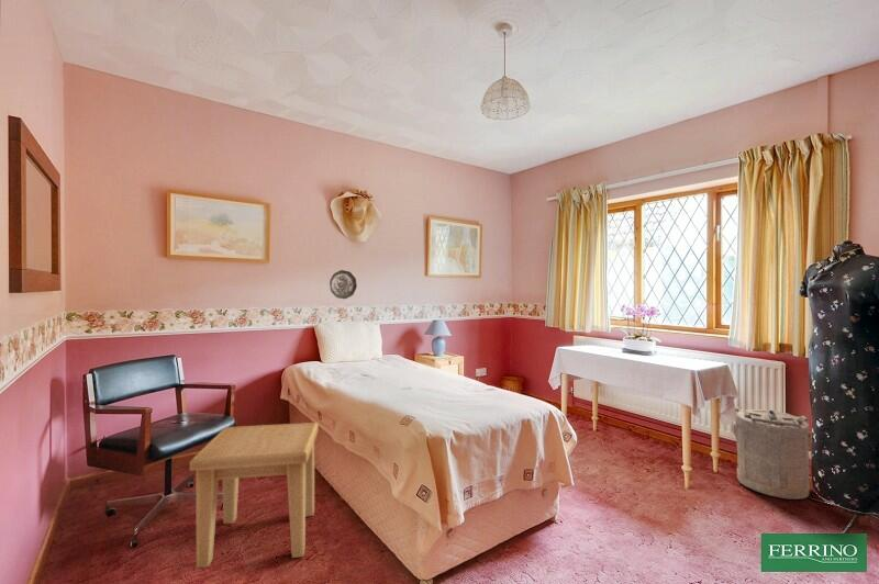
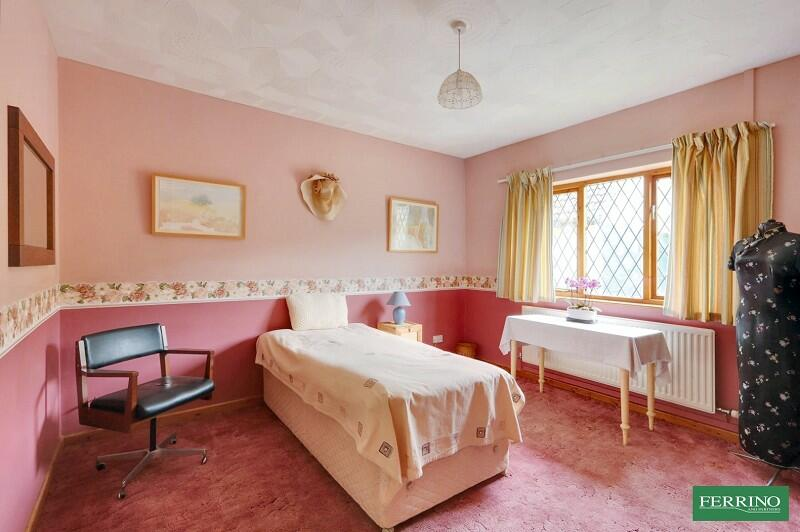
- decorative plate (343, 284)
- laundry hamper (768, 447)
- side table (262, 475)
